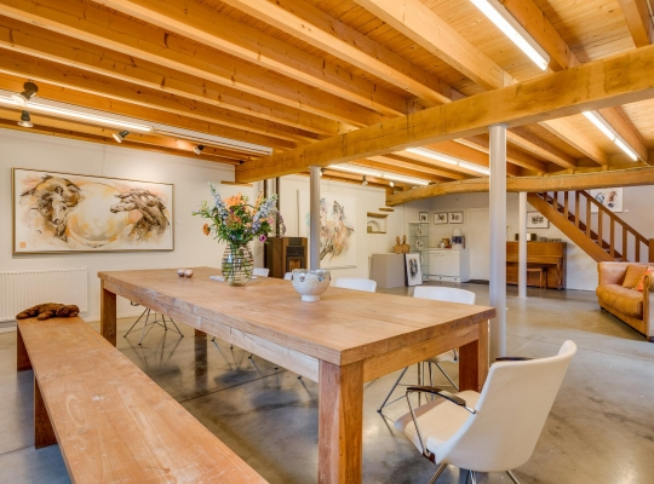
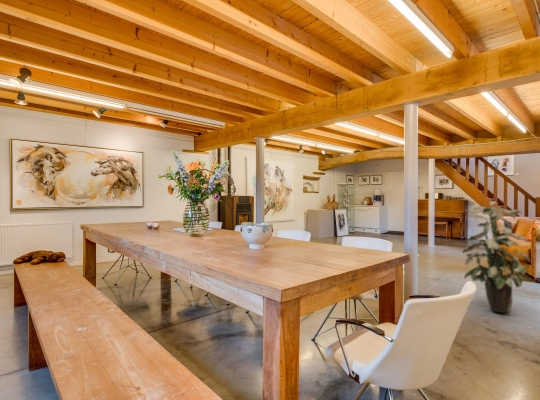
+ indoor plant (493, 255)
